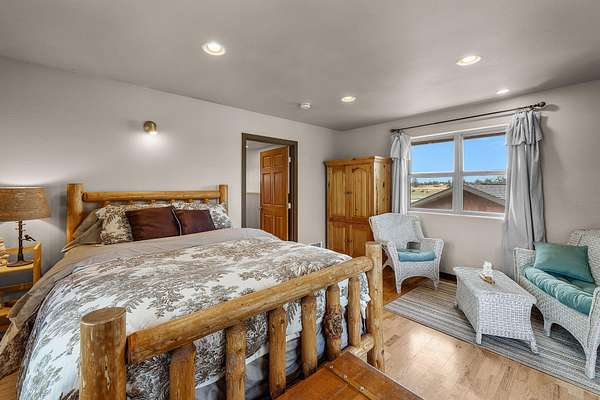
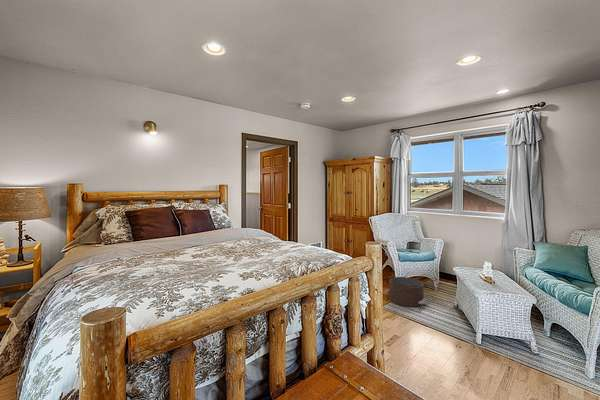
+ pouf (404, 291)
